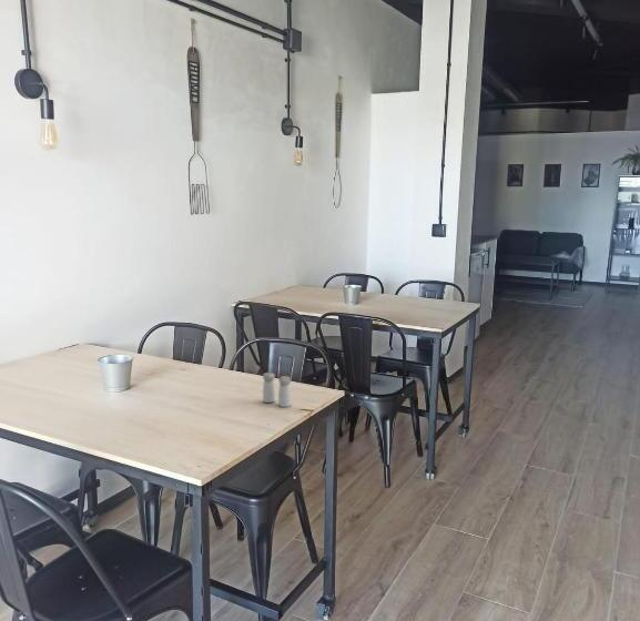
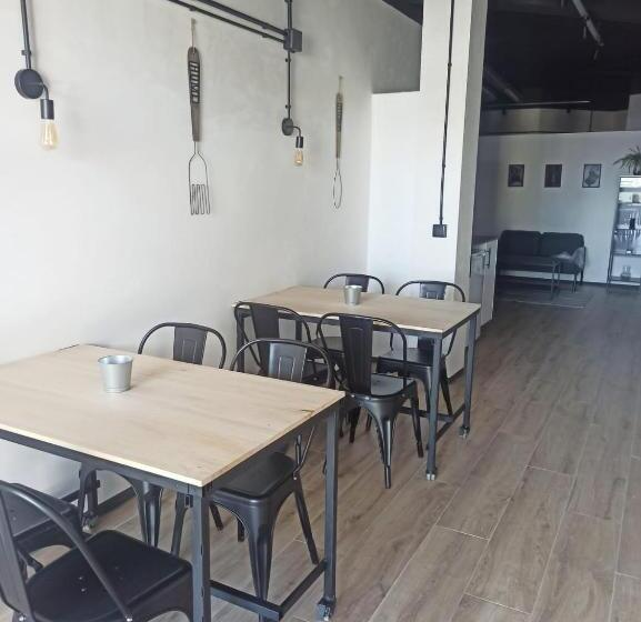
- salt and pepper shaker (274, 388)
